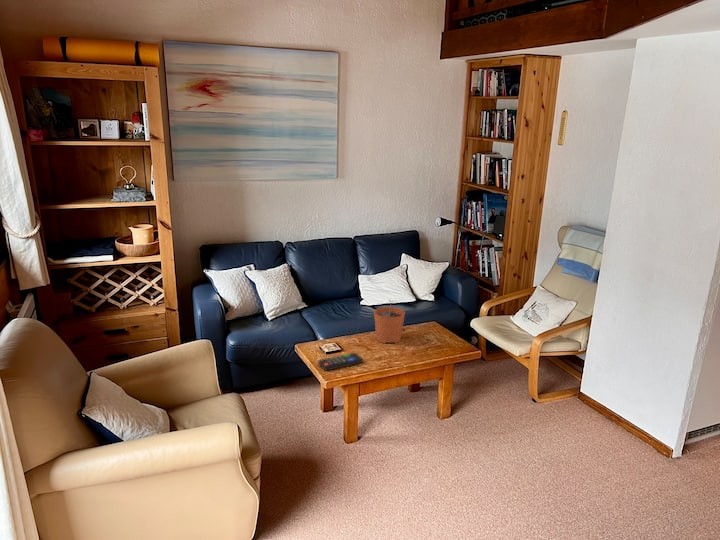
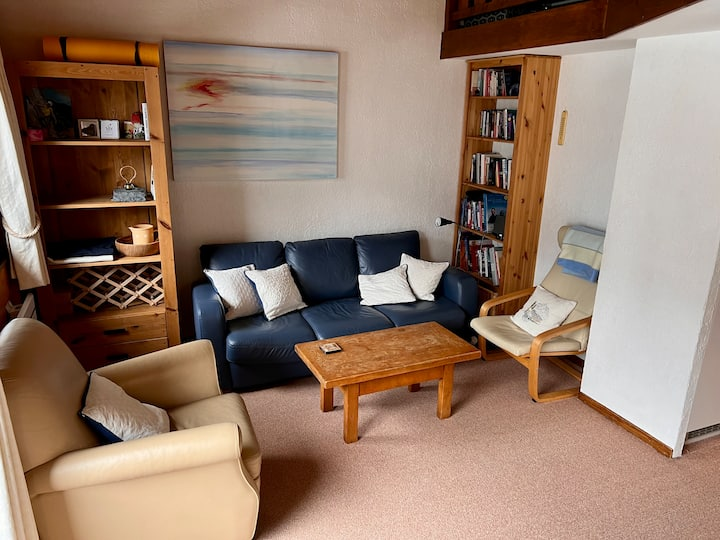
- remote control (340, 361)
- plant pot (389, 318)
